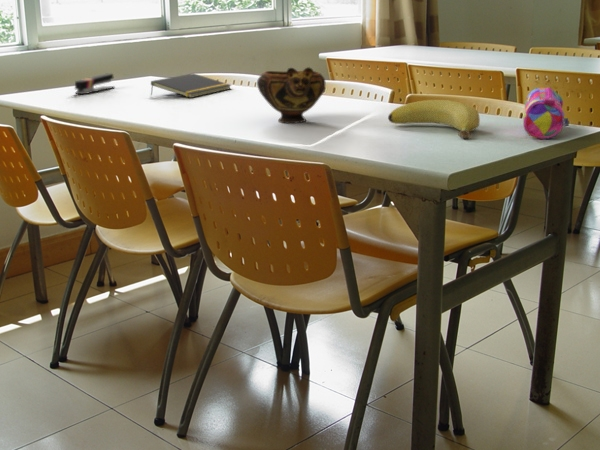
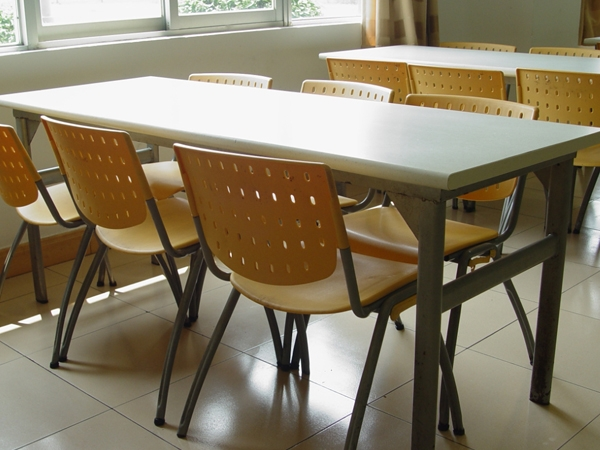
- pencil case (544, 111)
- stapler (94, 83)
- banana (431, 116)
- notepad (192, 85)
- ceramic bowl (293, 93)
